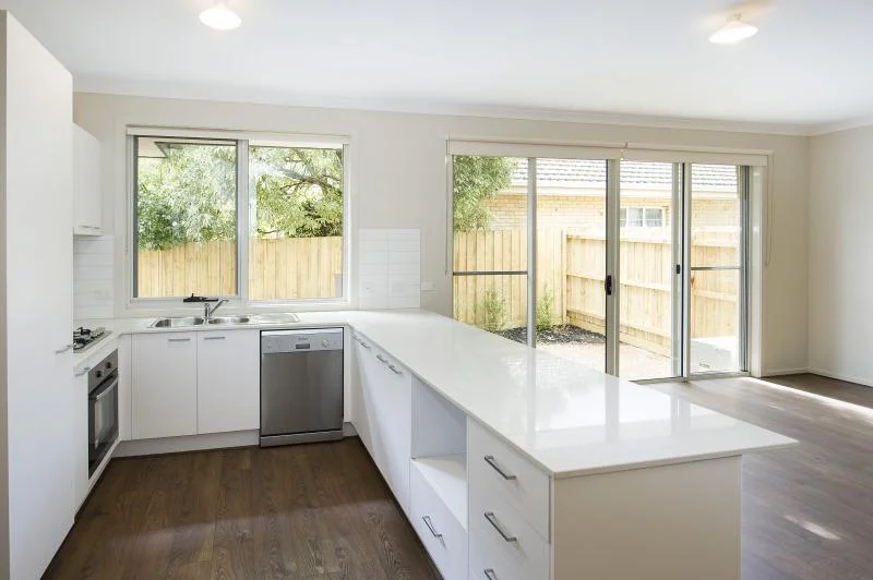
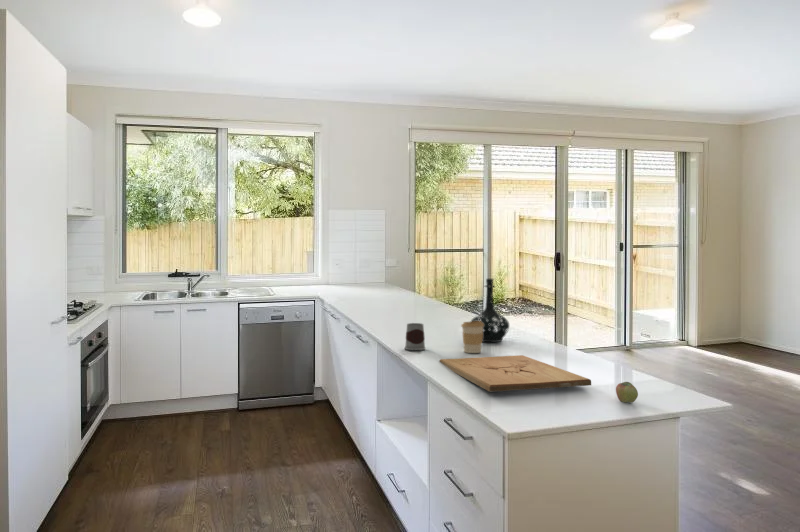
+ apple (625, 391)
+ bottle (489, 309)
+ coffee cup (472, 336)
+ cutting board (508, 370)
+ mug (414, 335)
